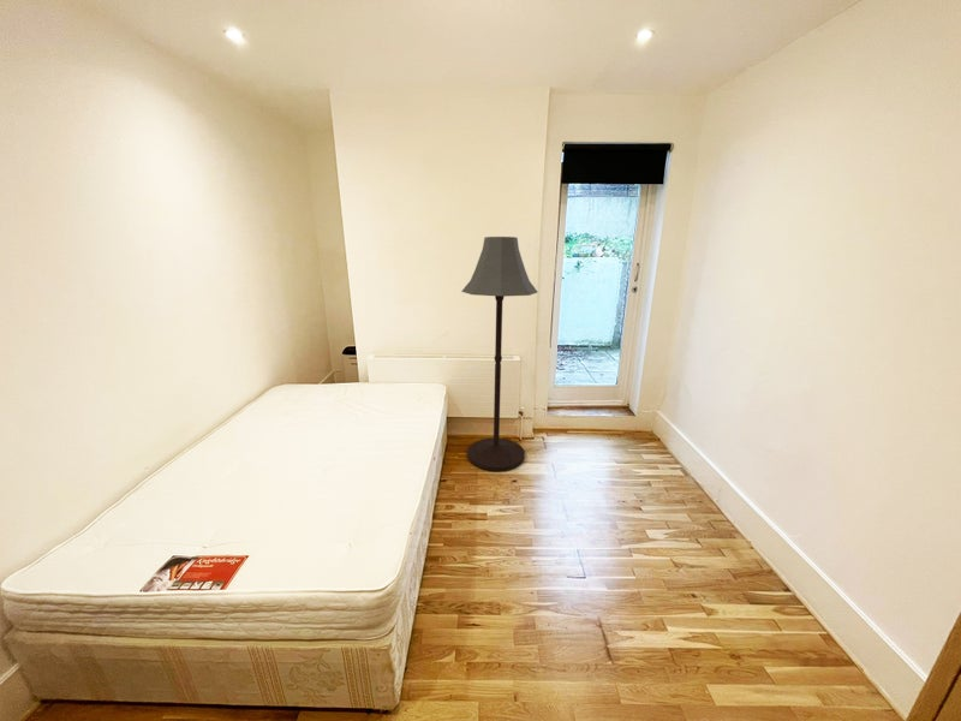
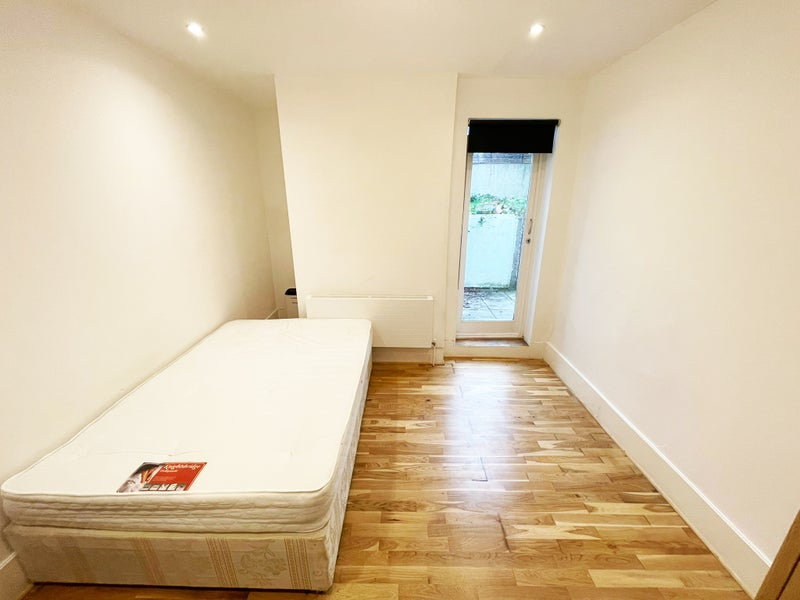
- floor lamp (497, 354)
